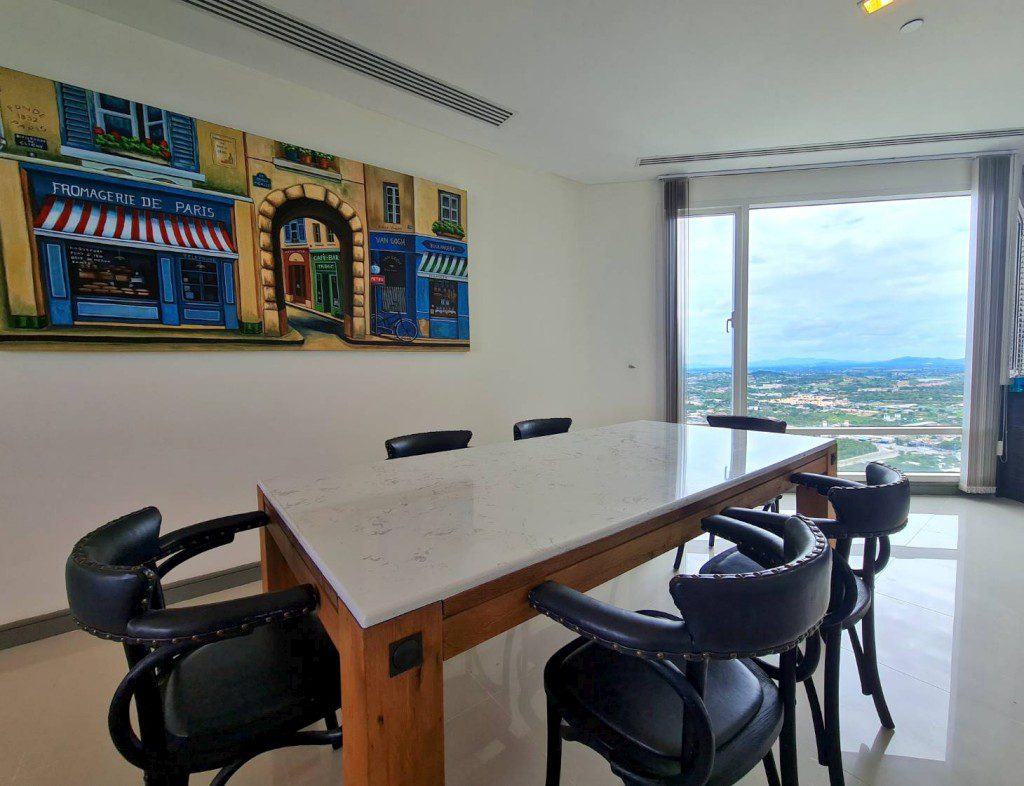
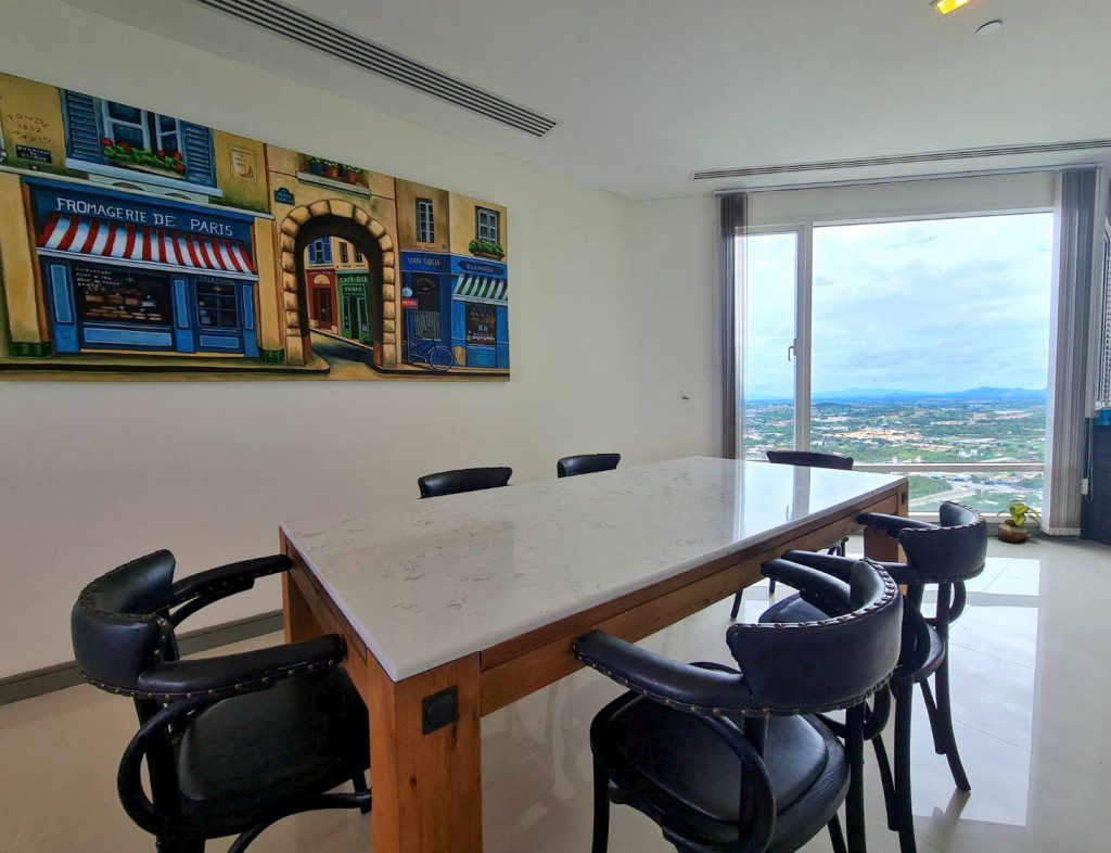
+ potted plant (1017, 521)
